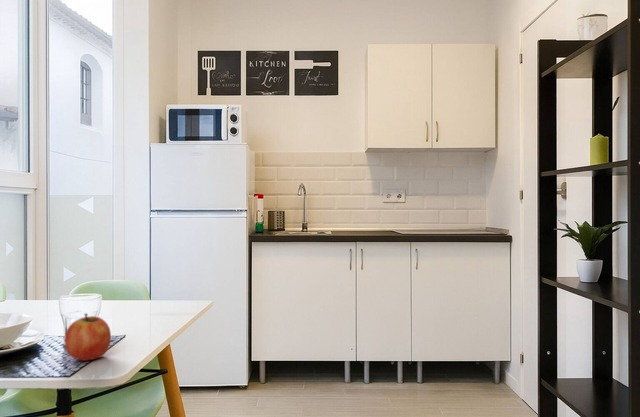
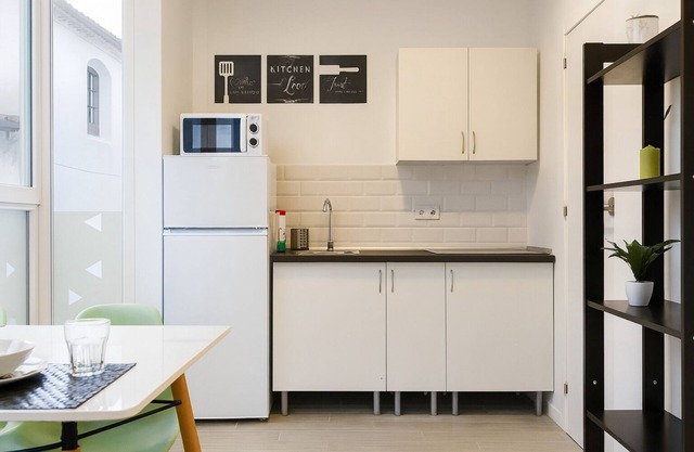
- fruit (88, 335)
